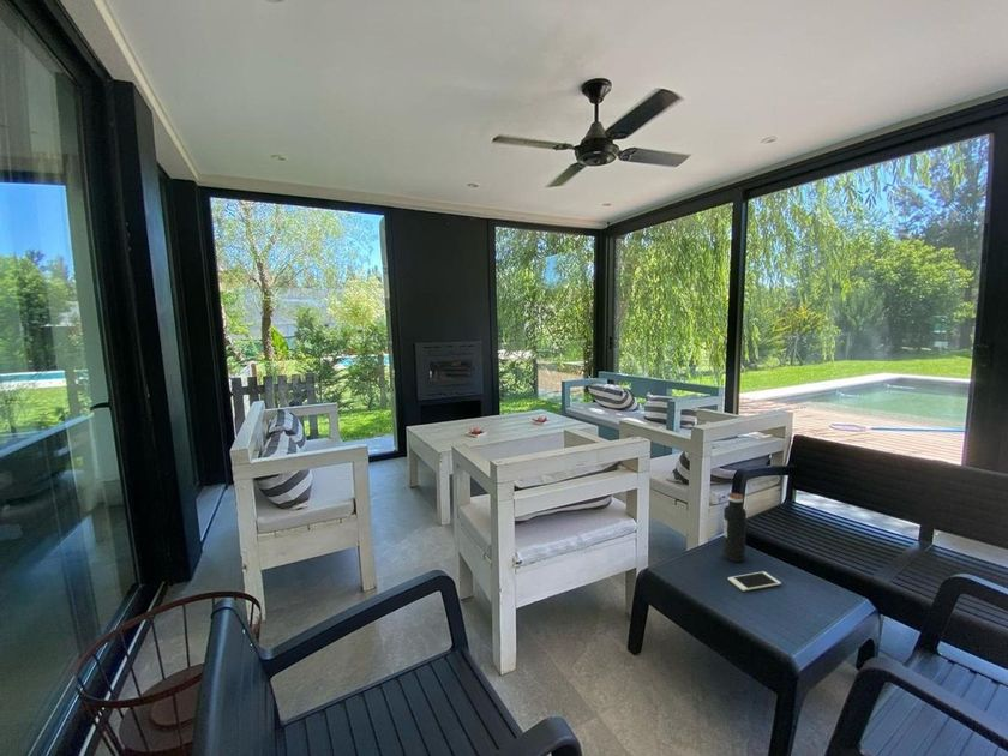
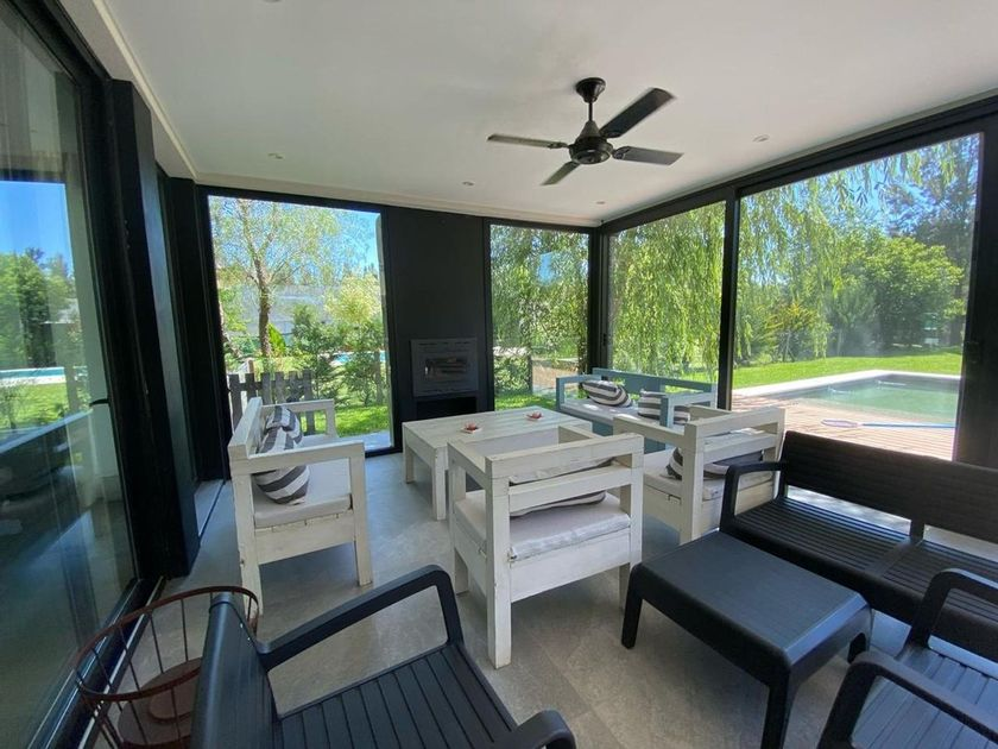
- cell phone (754, 581)
- water bottle (734, 526)
